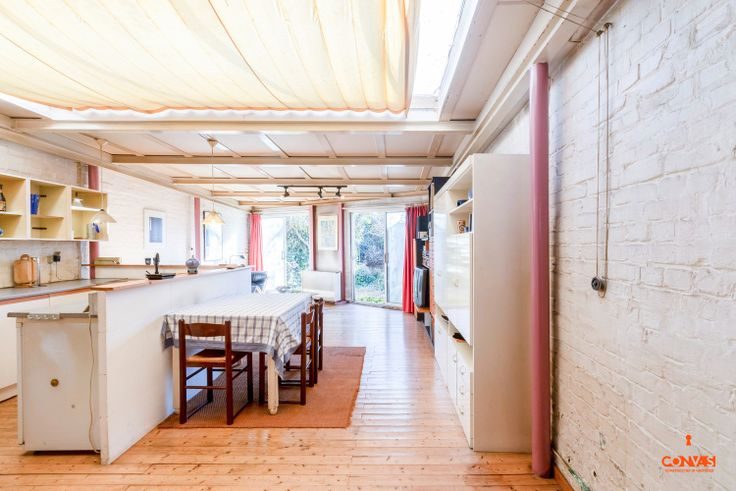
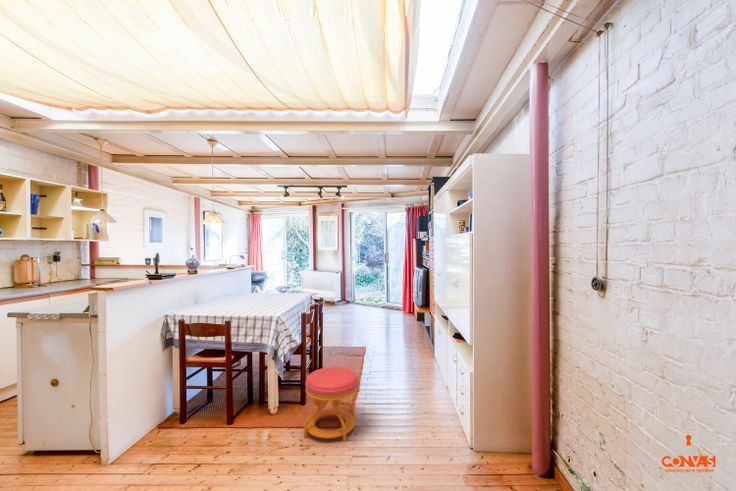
+ stool (329, 400)
